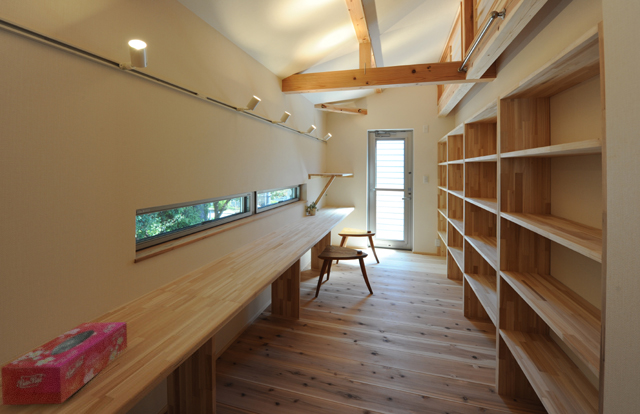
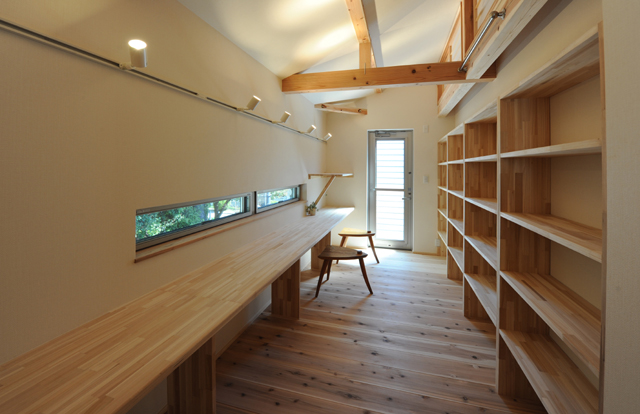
- tissue box (74, 357)
